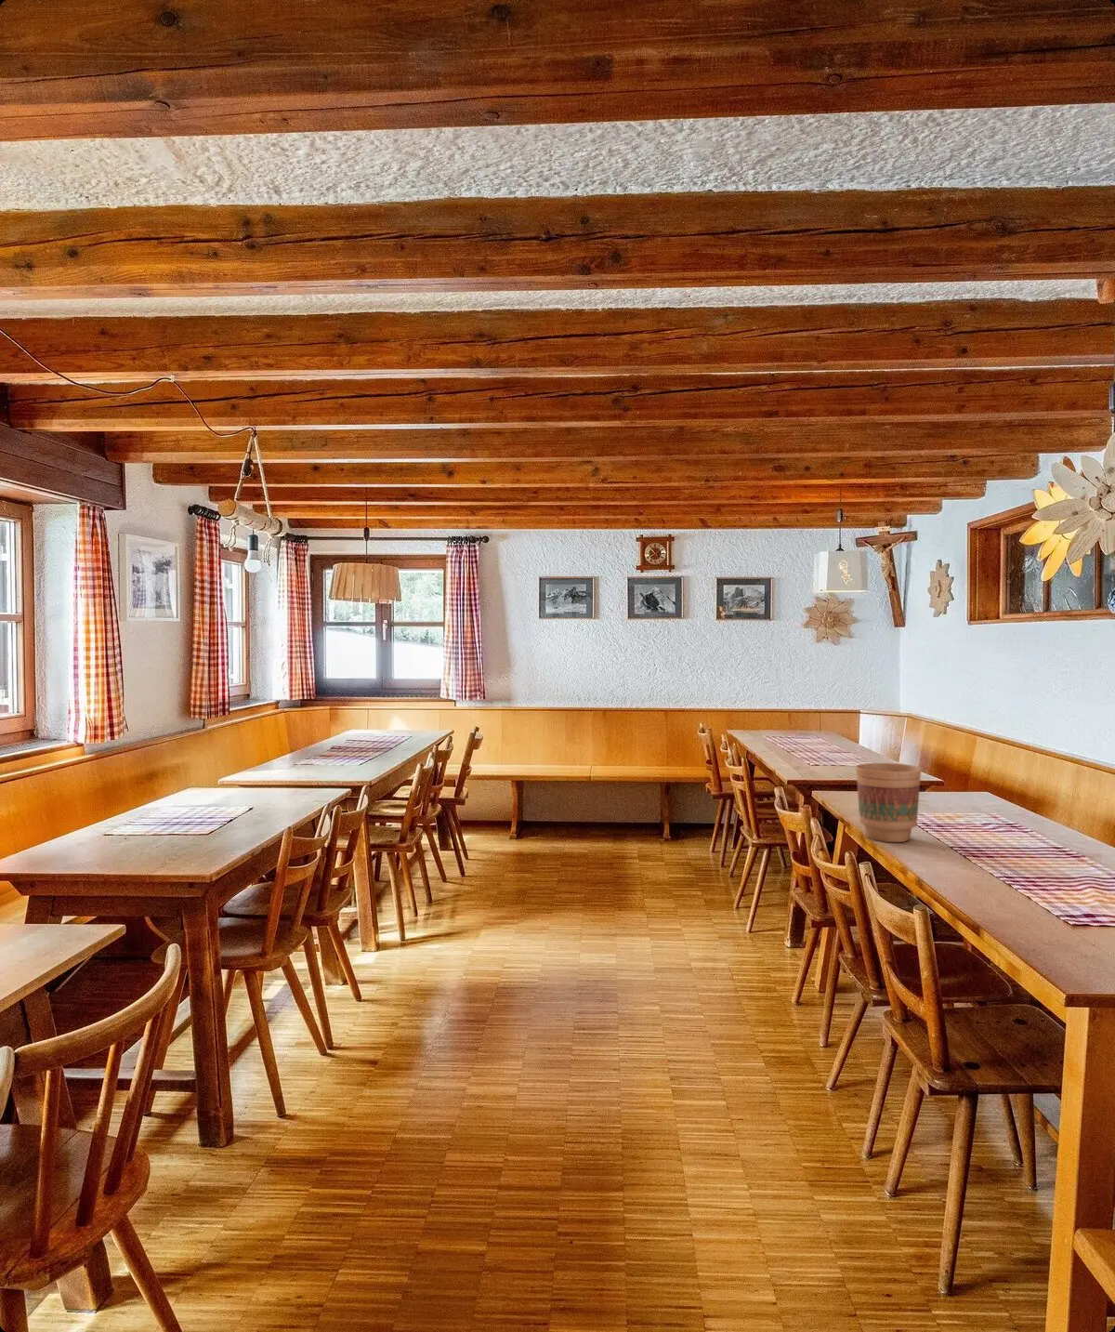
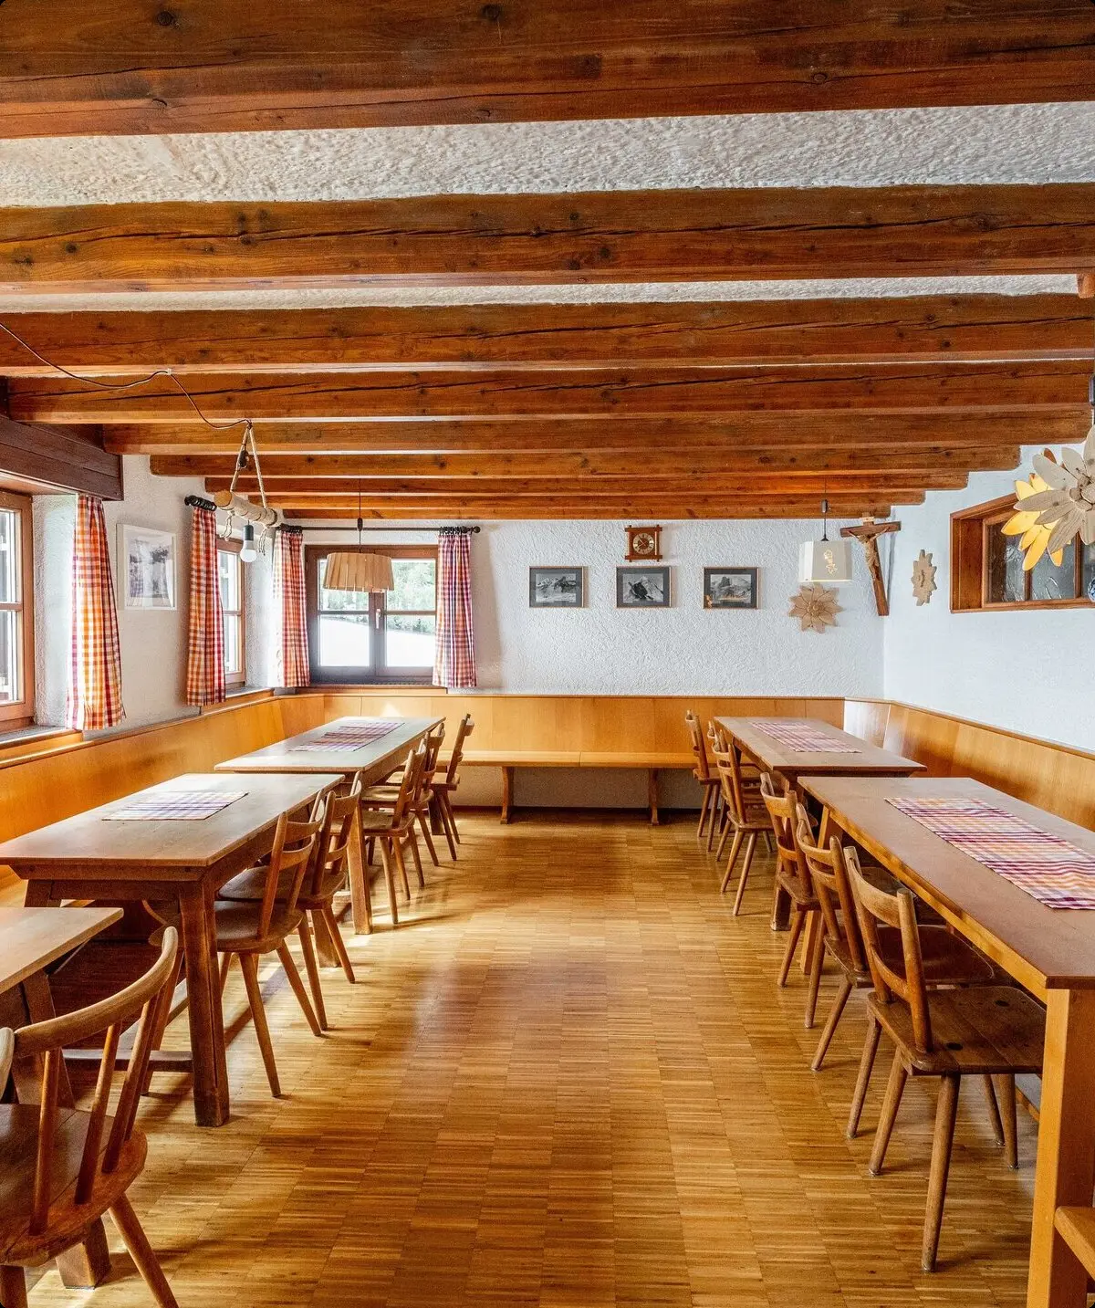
- flower pot (887, 802)
